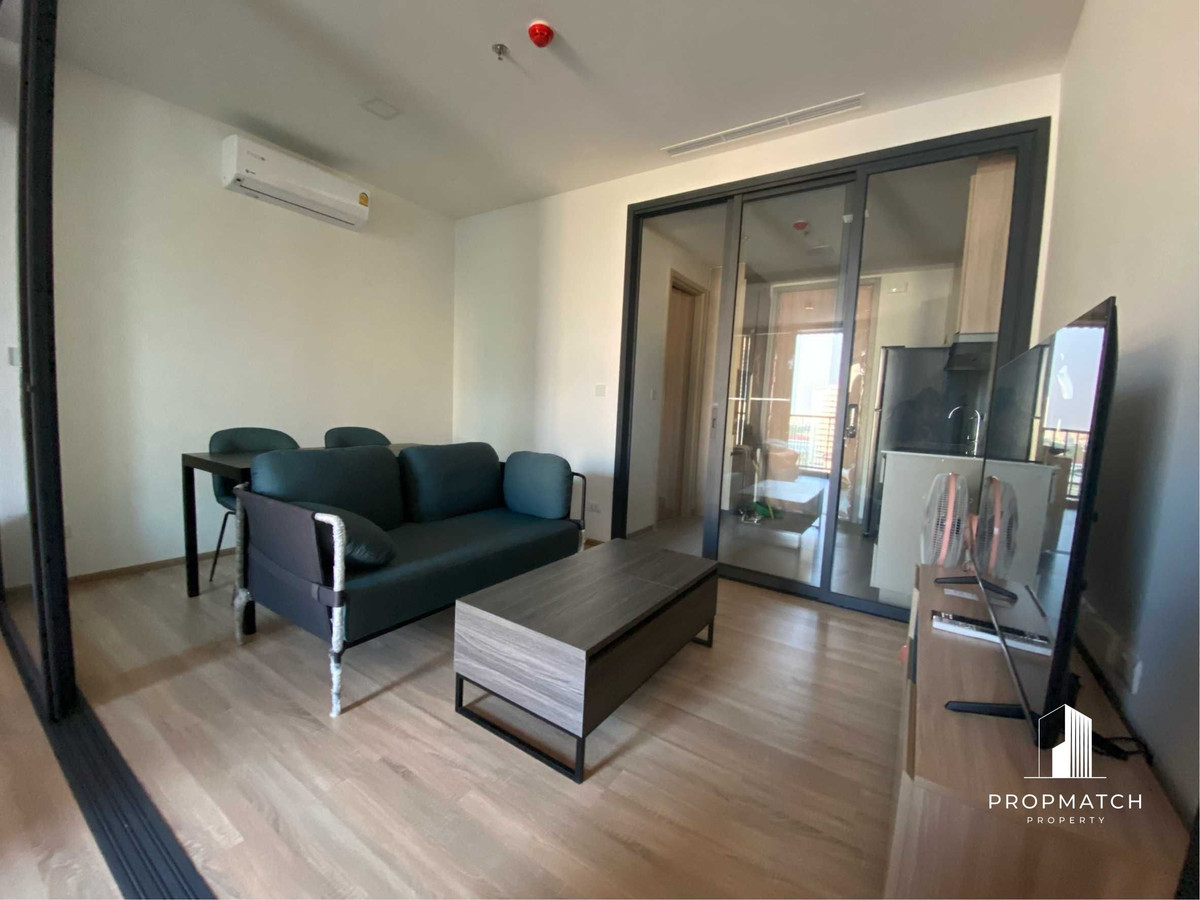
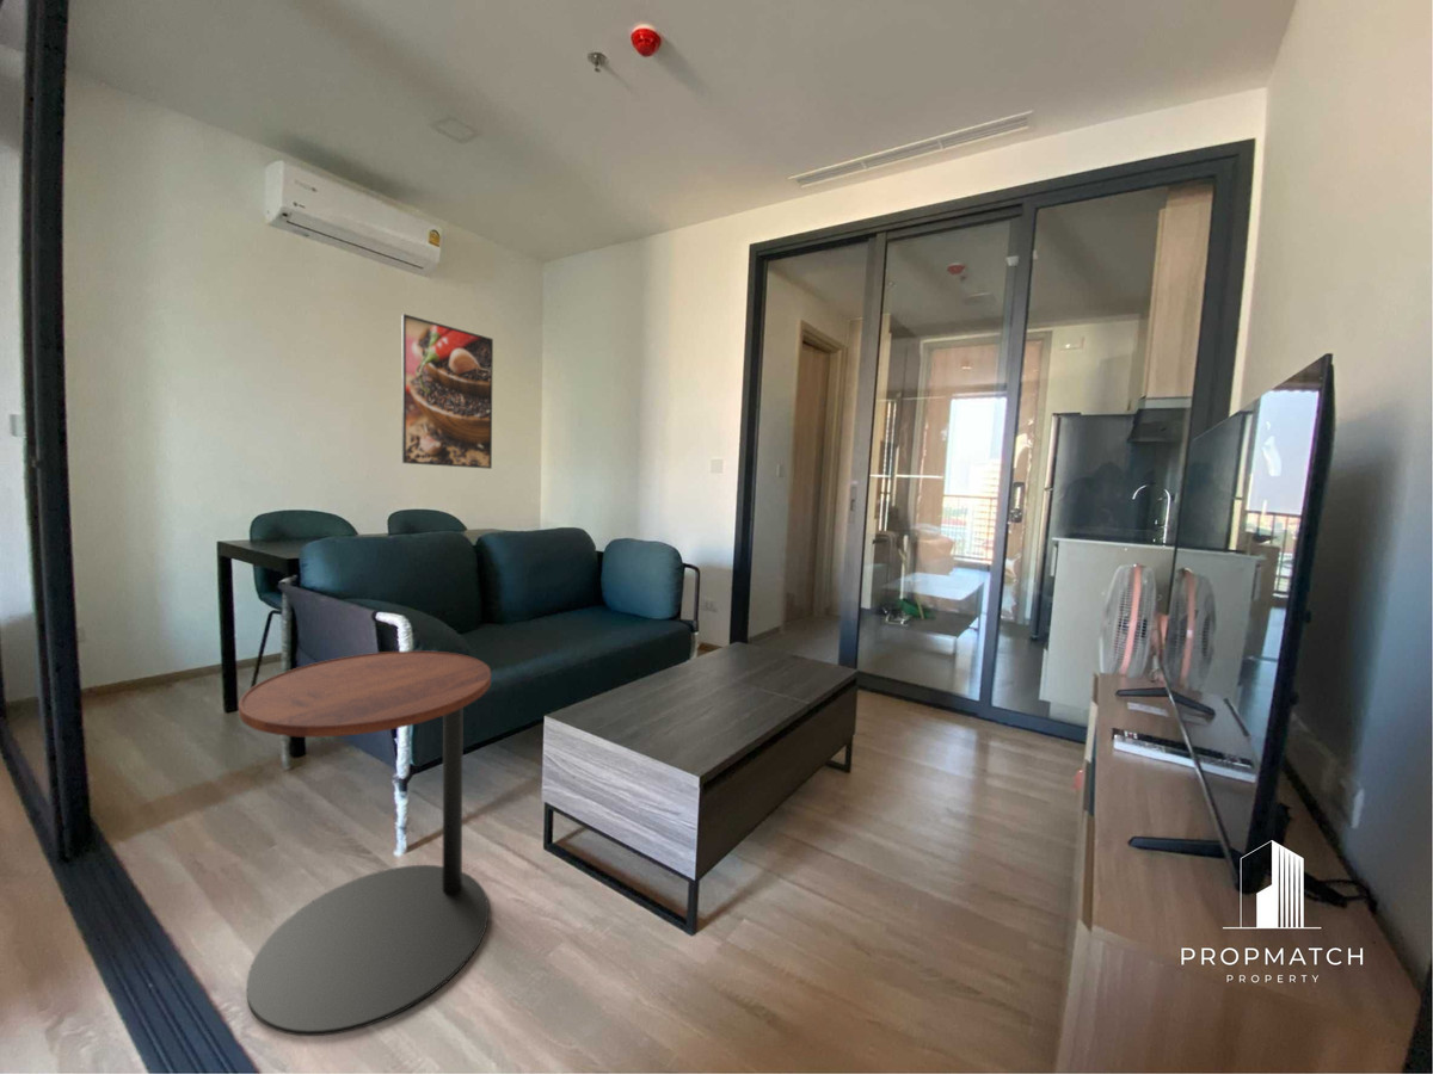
+ side table (388, 869)
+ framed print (449, 397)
